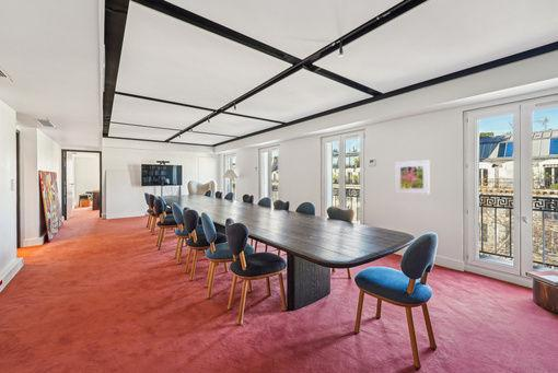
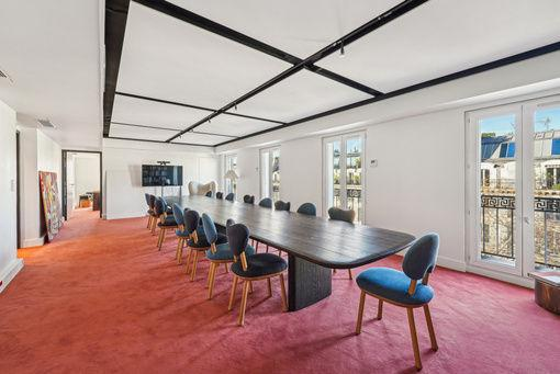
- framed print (411, 177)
